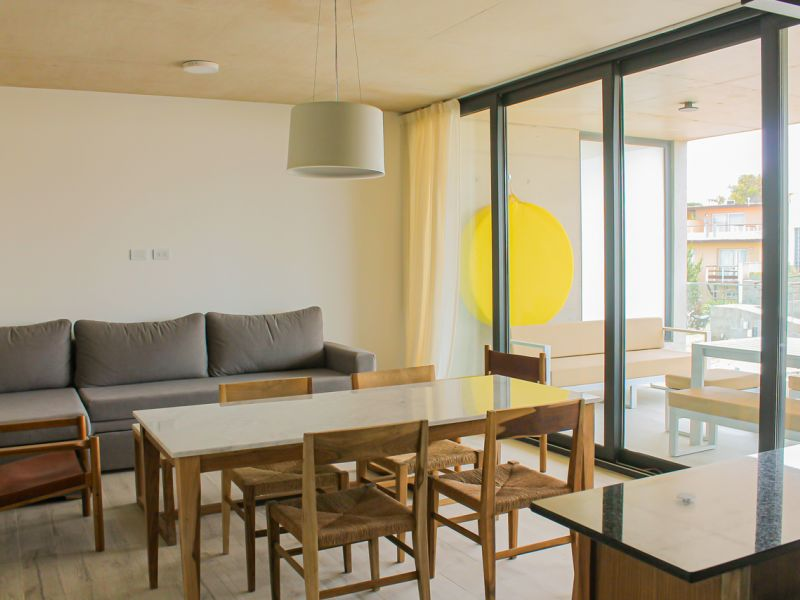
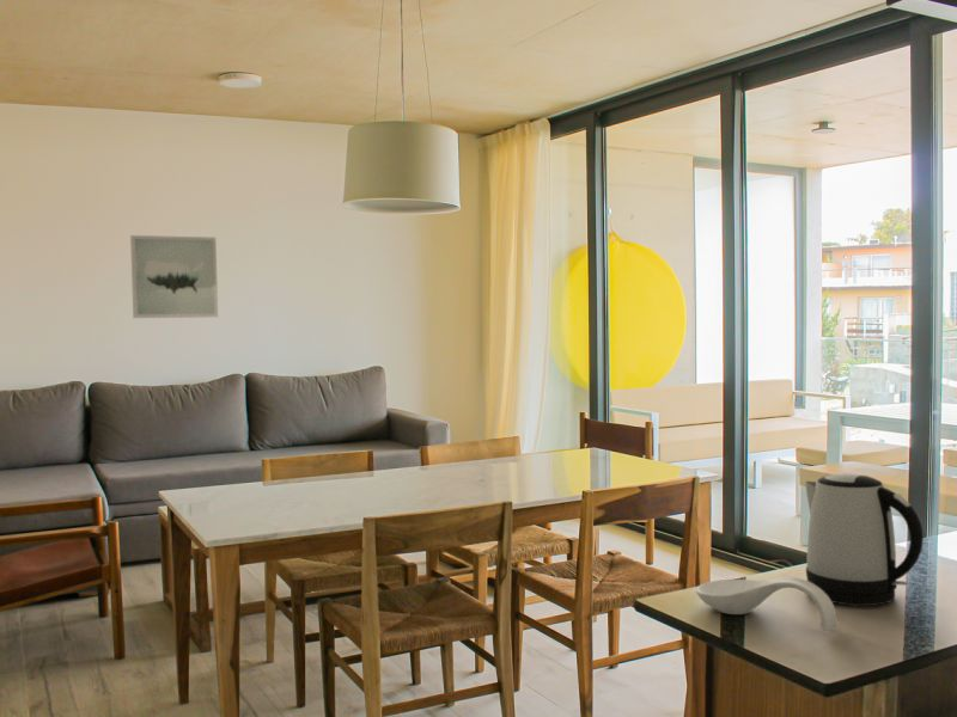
+ wall art (175, 276)
+ kettle (861, 537)
+ spoon rest (763, 594)
